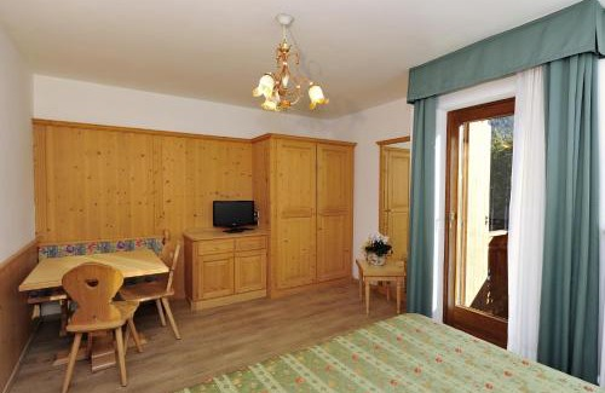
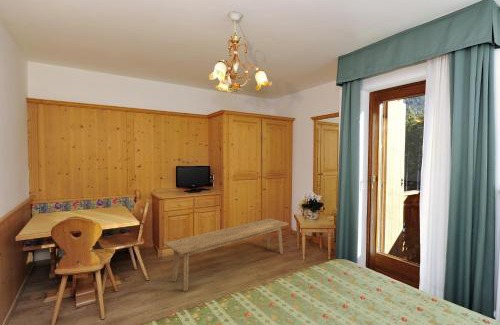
+ bench (234, 242)
